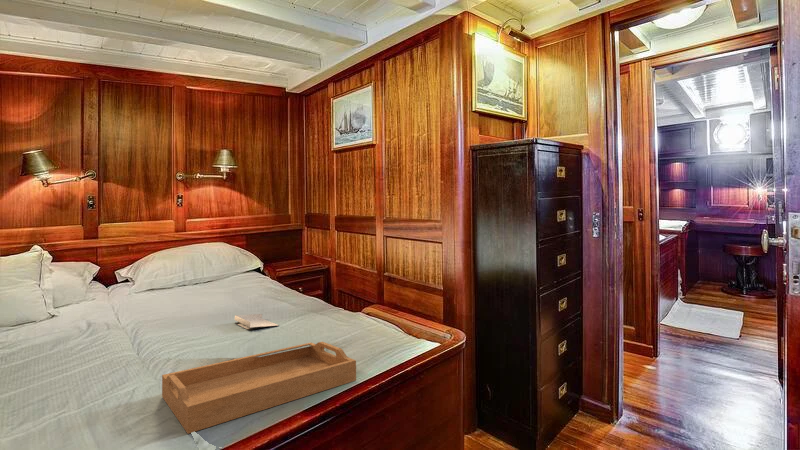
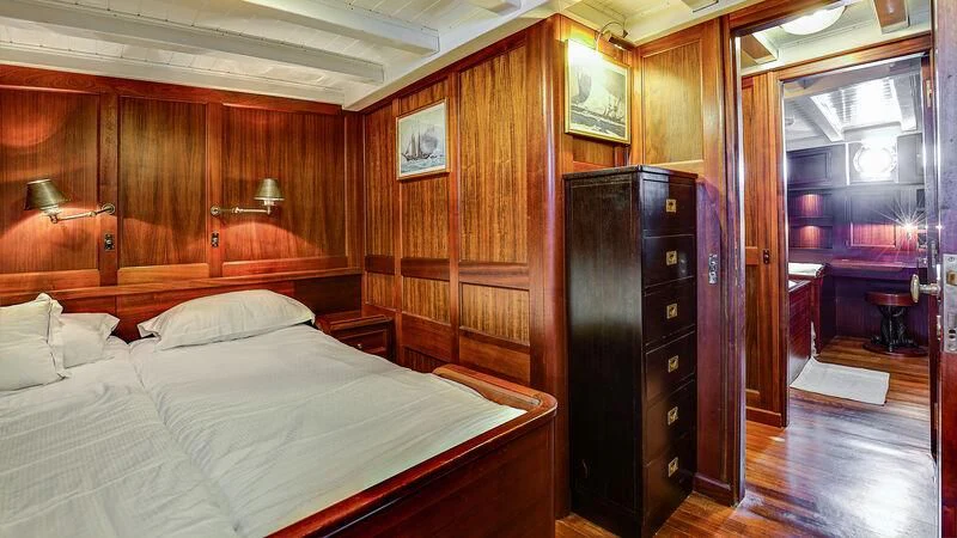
- book (256, 320)
- serving tray (263, 374)
